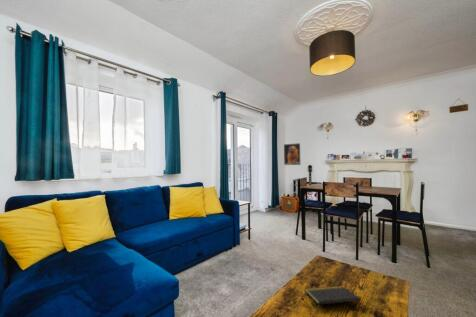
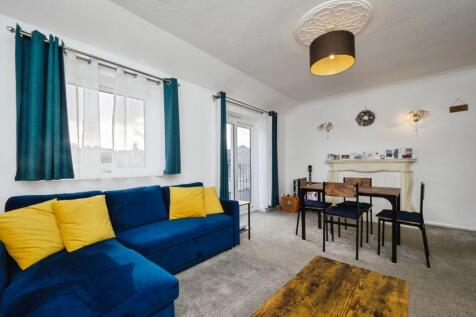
- notepad (331, 294)
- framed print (291, 154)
